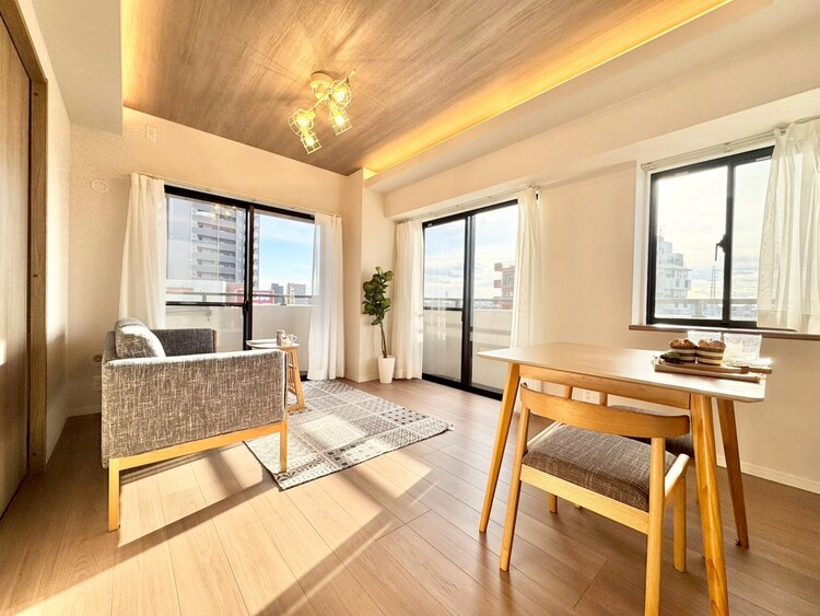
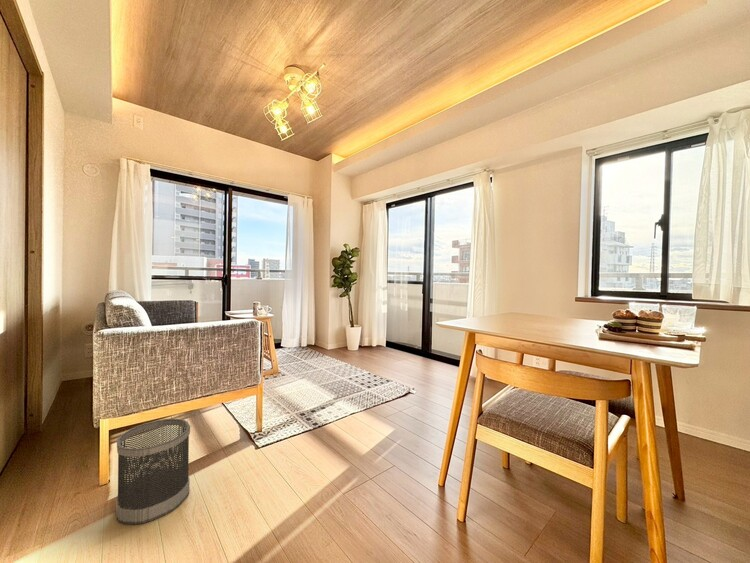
+ wastebasket (154, 466)
